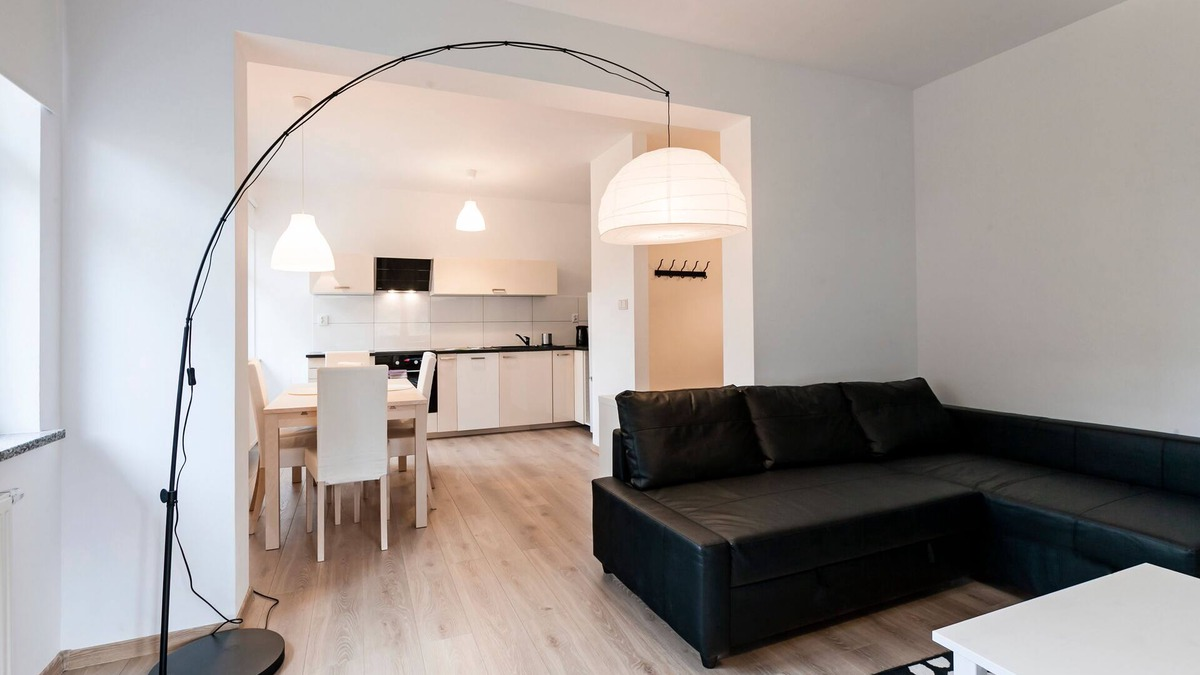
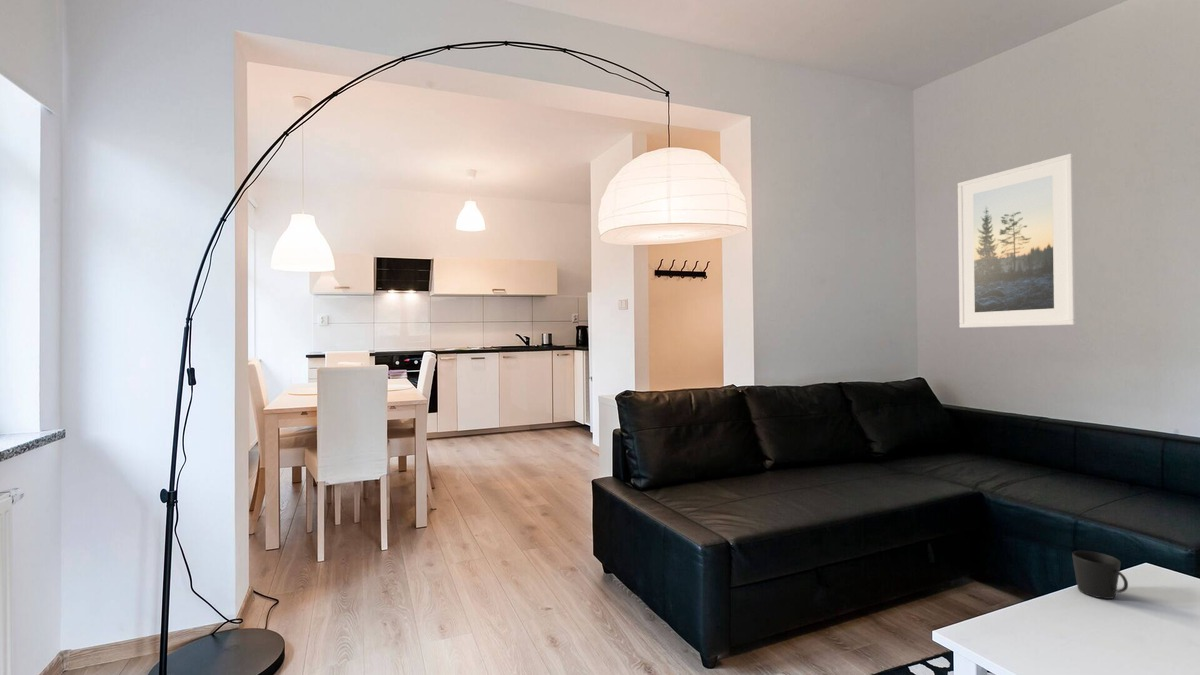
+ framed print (1011, 247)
+ cup (1101, 576)
